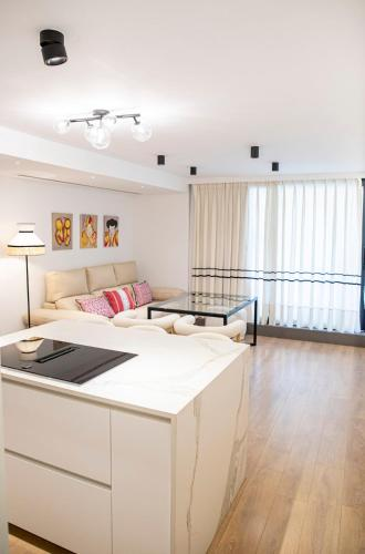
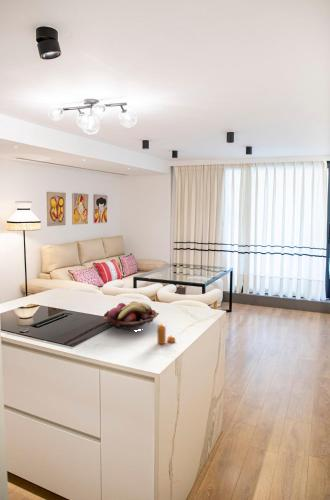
+ pepper shaker (165, 332)
+ fruit basket (130, 314)
